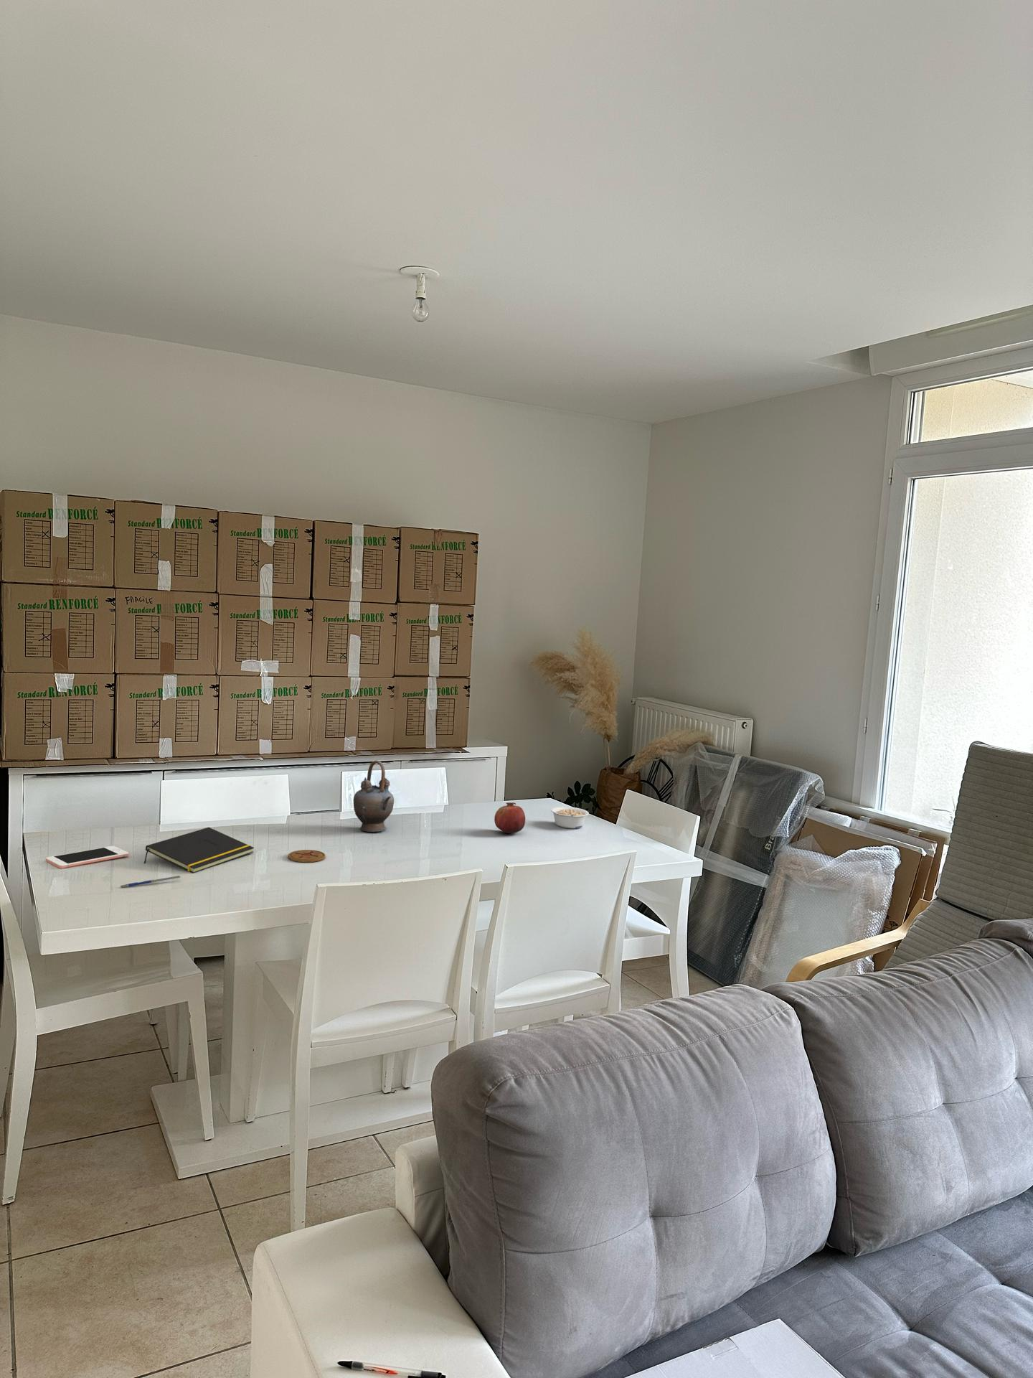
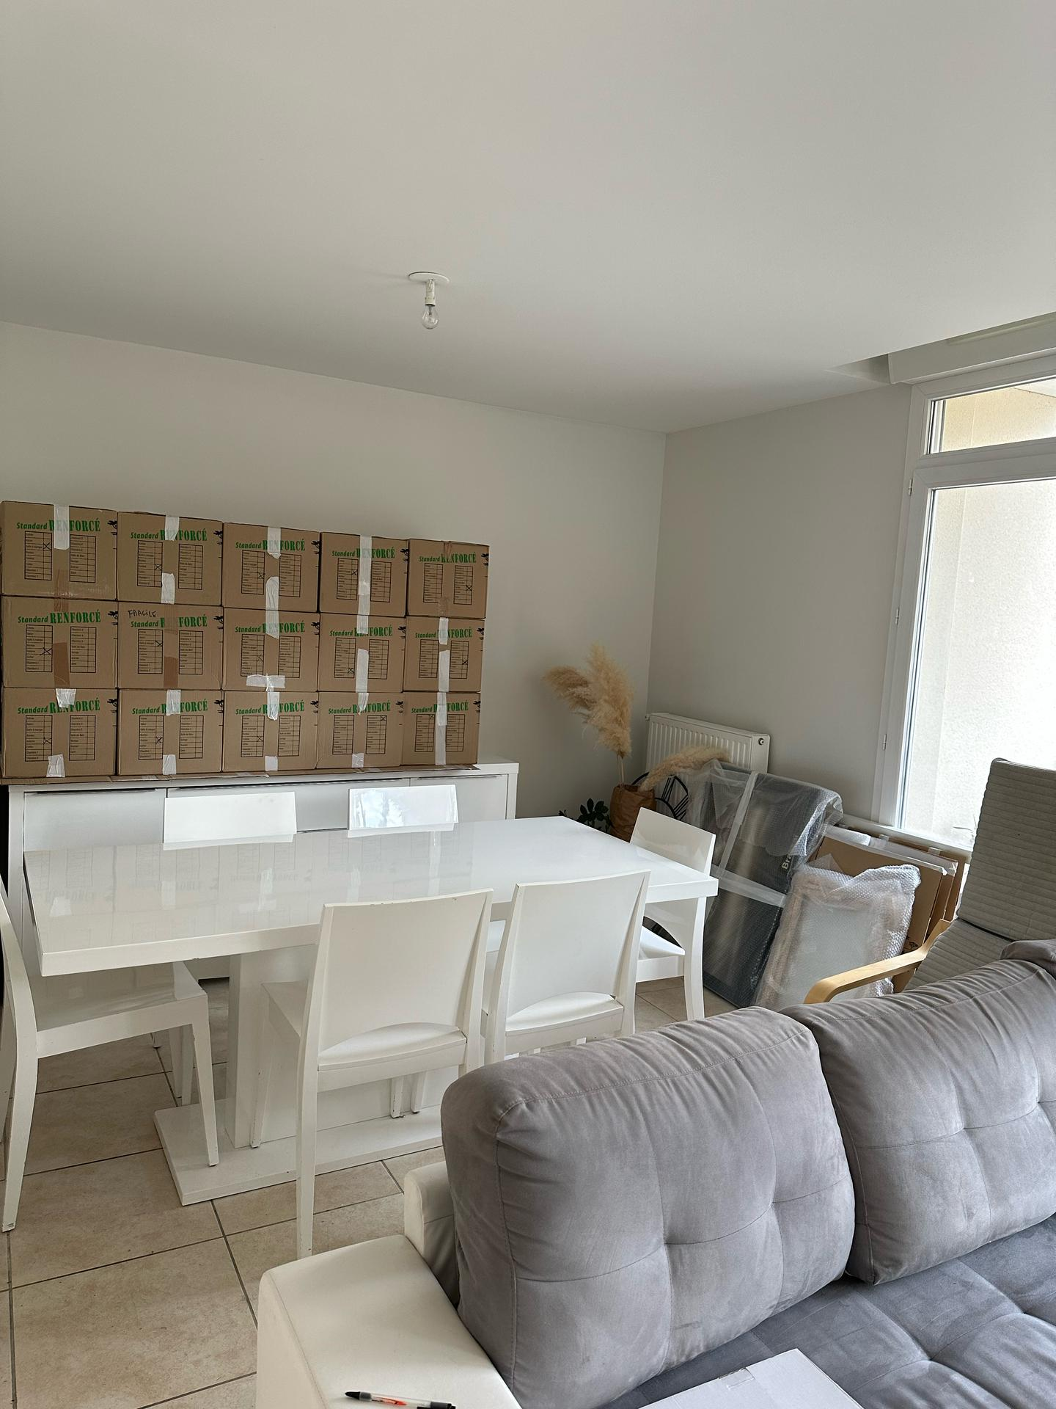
- notepad (201, 849)
- legume (571, 817)
- teapot (375, 796)
- cell phone (88, 856)
- fruit (510, 817)
- coaster (306, 855)
- pen (151, 881)
